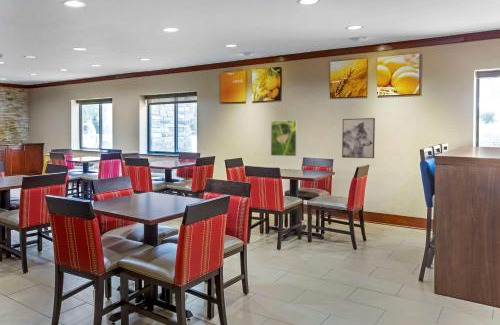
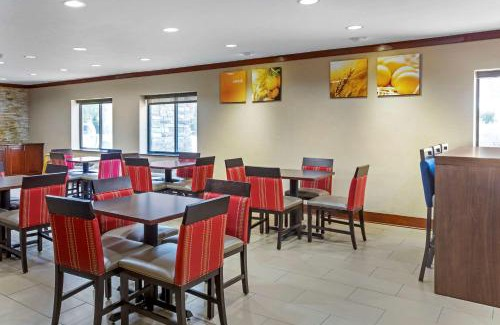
- wall art (358, 138)
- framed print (283, 138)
